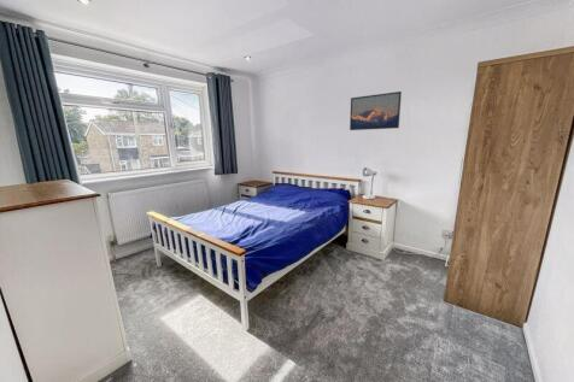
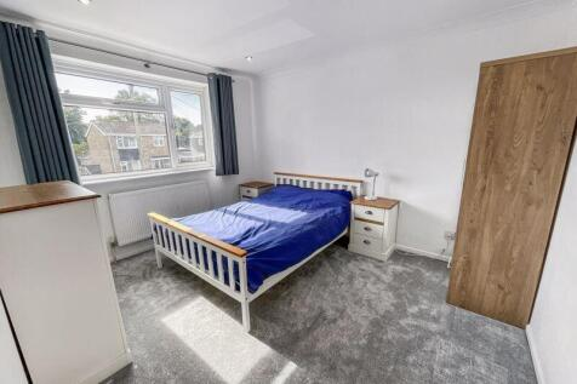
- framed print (373, 112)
